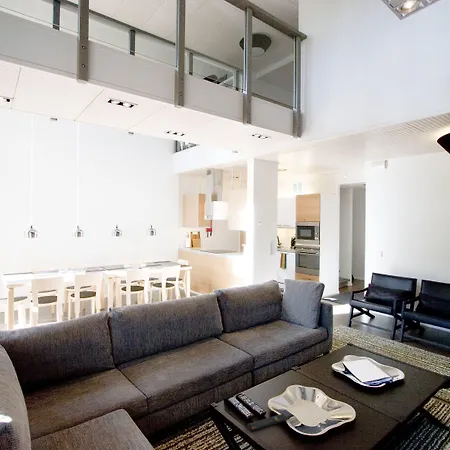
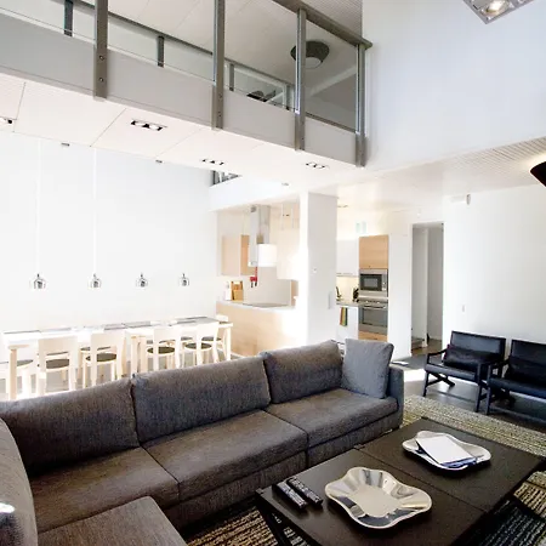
- remote control (267, 422)
